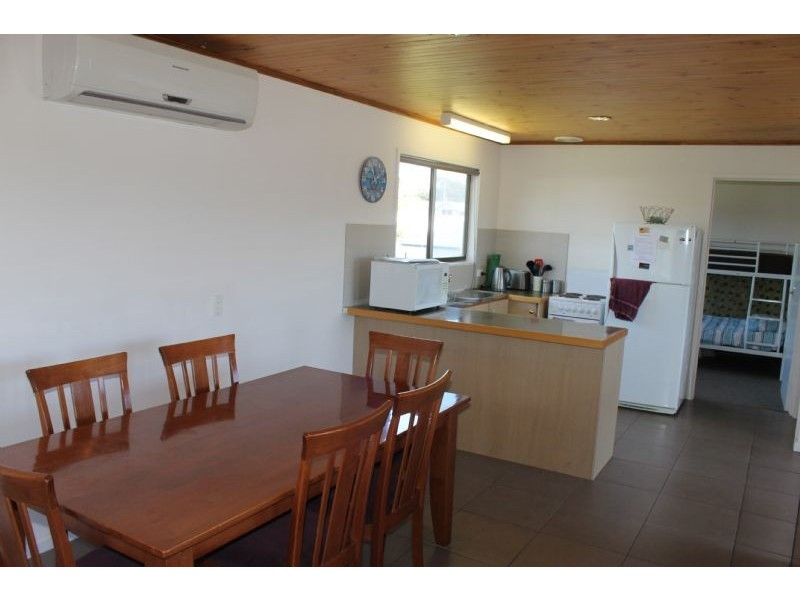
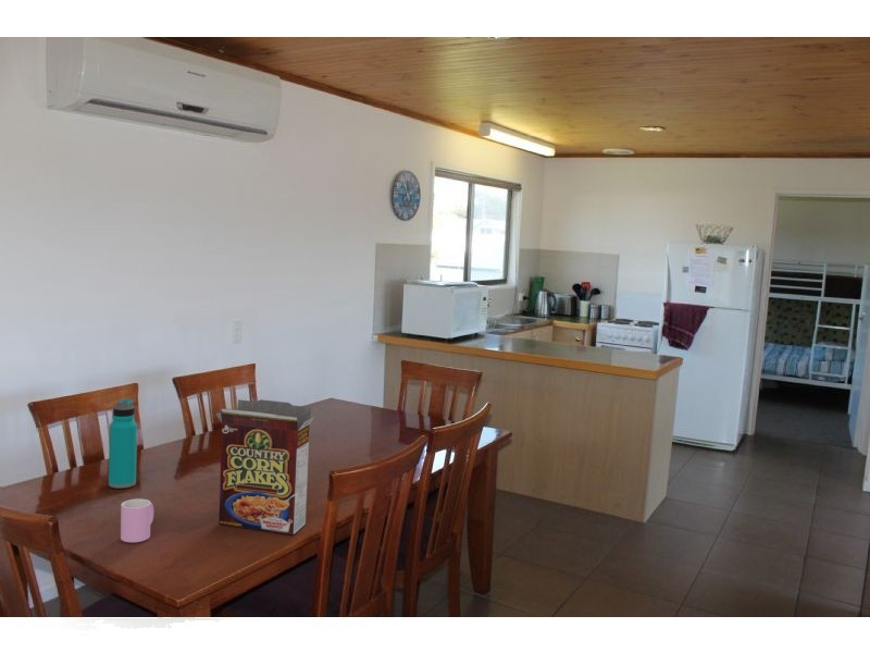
+ cereal box (263, 464)
+ water bottle (123, 442)
+ cup (139, 518)
